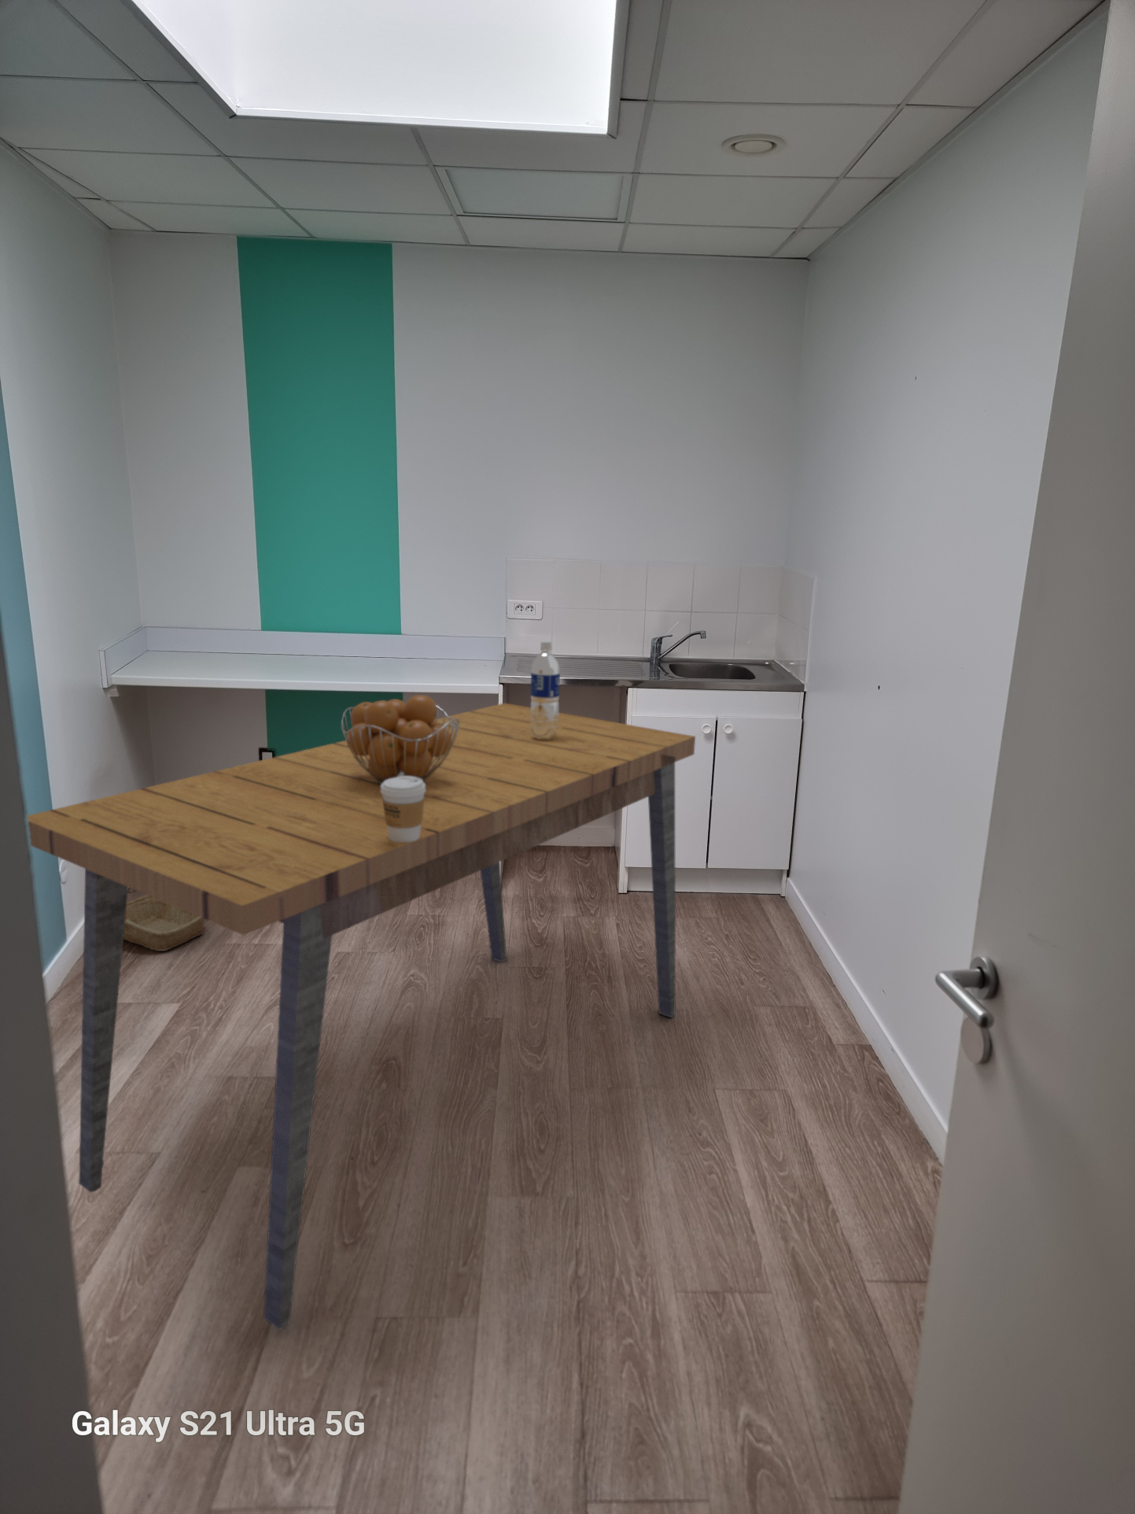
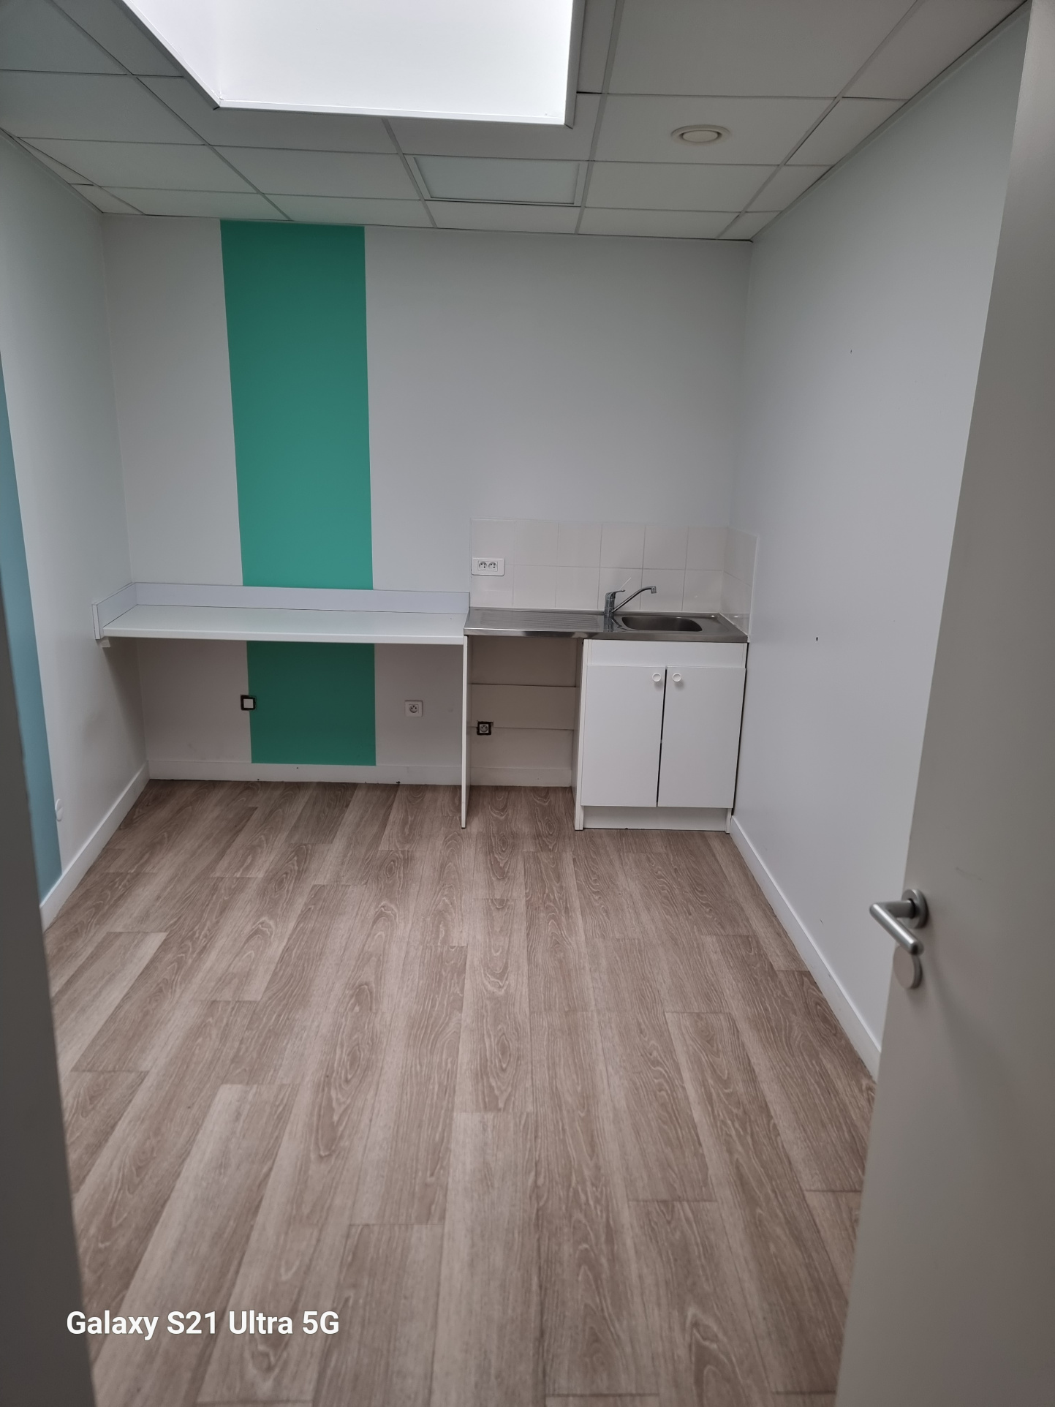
- coffee cup (403, 808)
- basket (154, 898)
- dining table (408, 901)
- fruit basket (401, 738)
- water bottle (545, 689)
